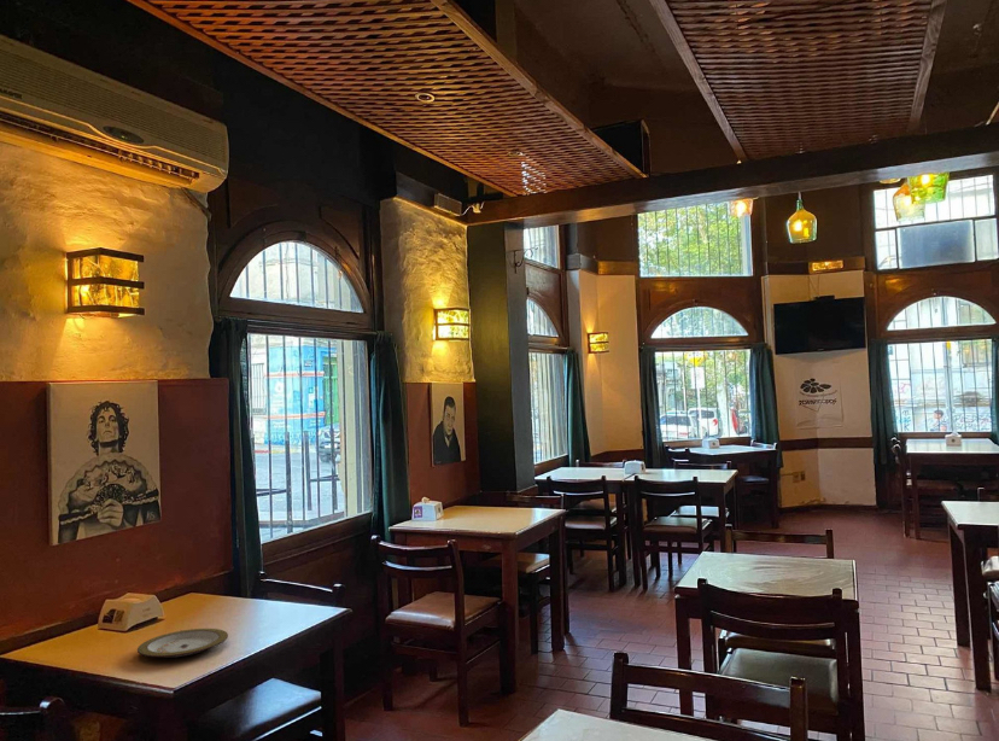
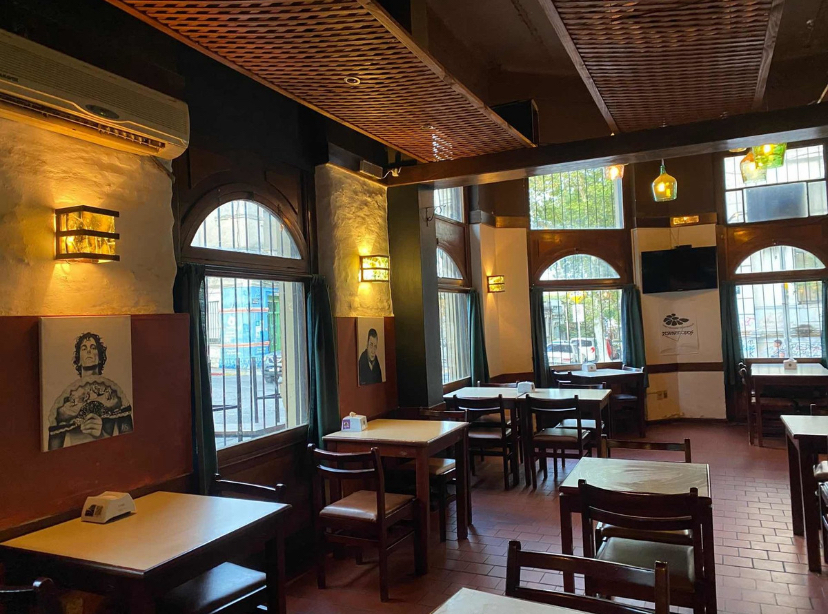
- plate (183, 644)
